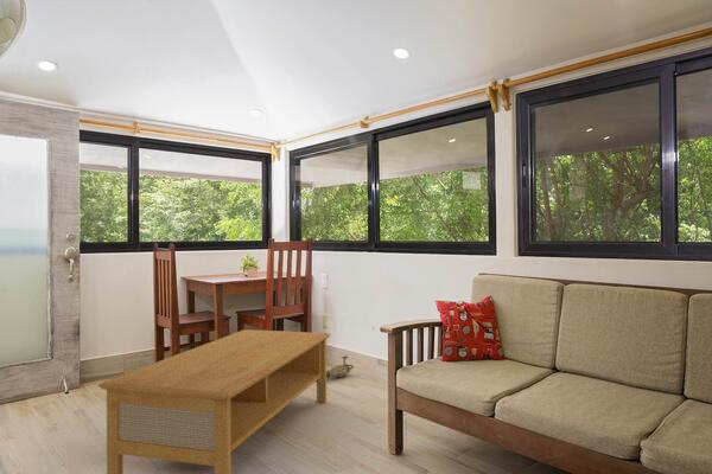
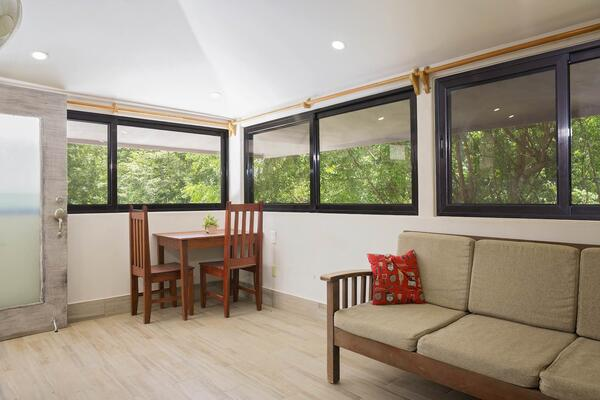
- pitcher plant (336, 367)
- coffee table (239, 393)
